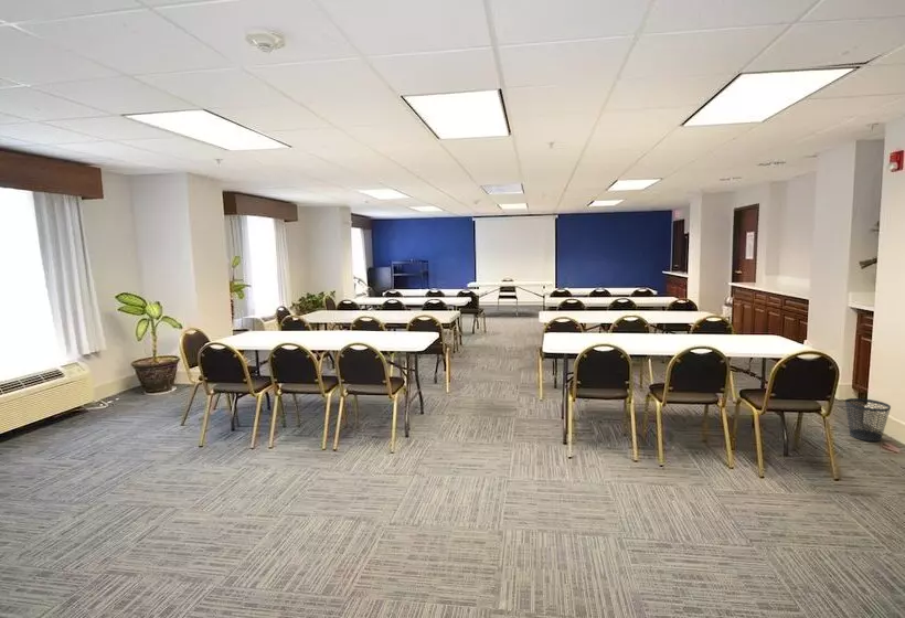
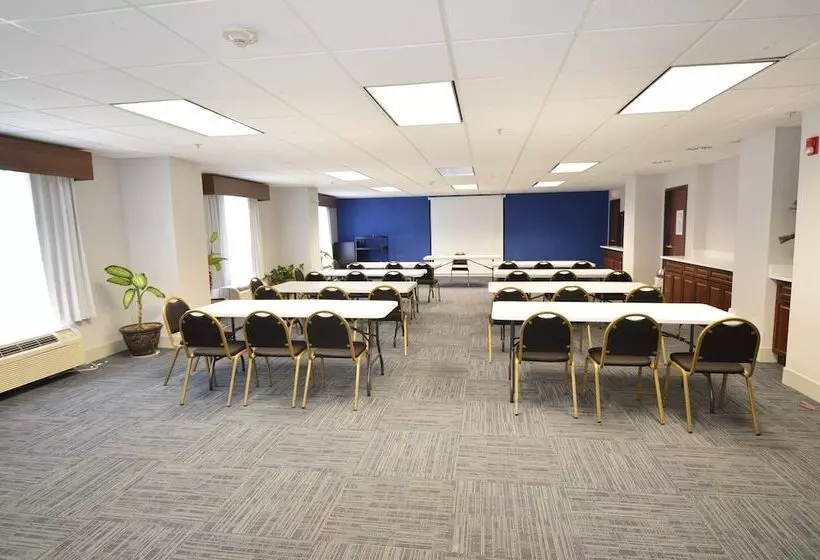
- wastebasket (865, 419)
